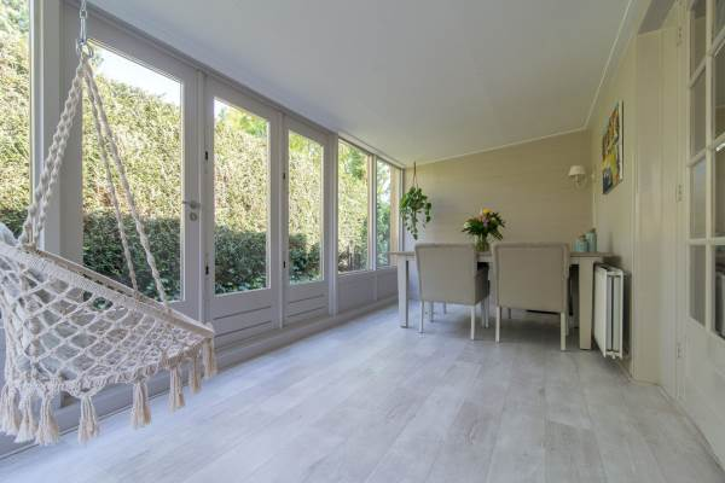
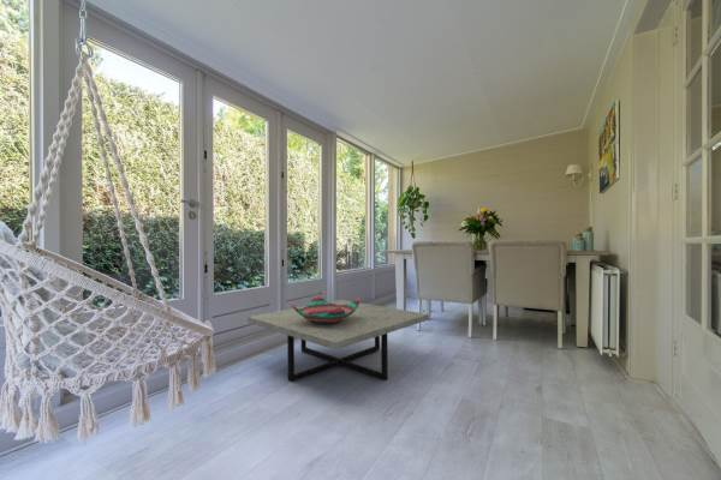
+ coffee table (339, 338)
+ decorative bowl (326, 310)
